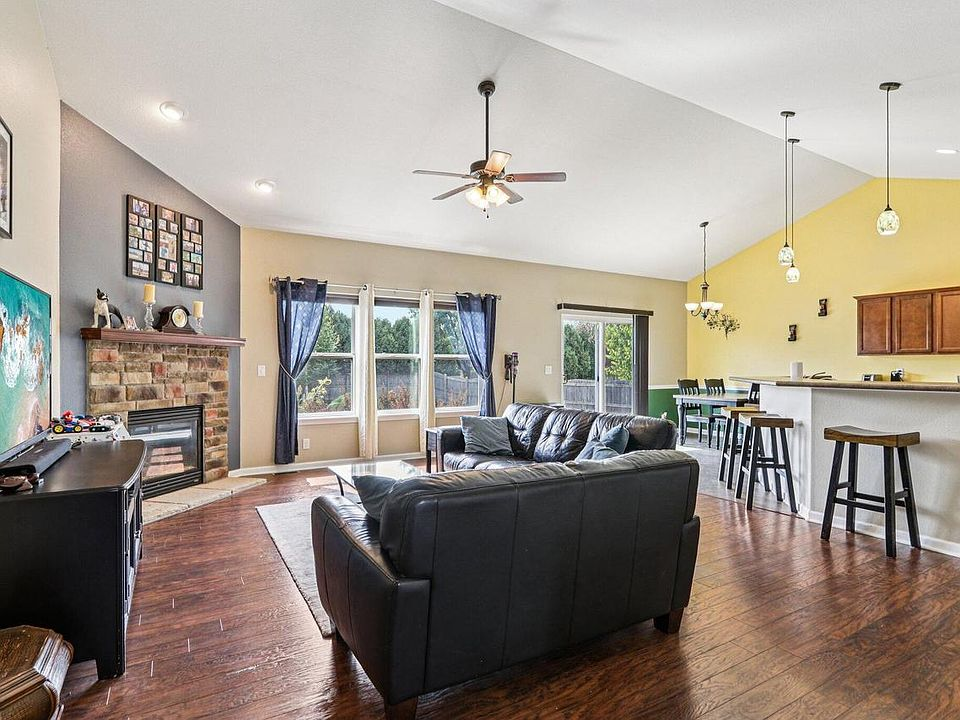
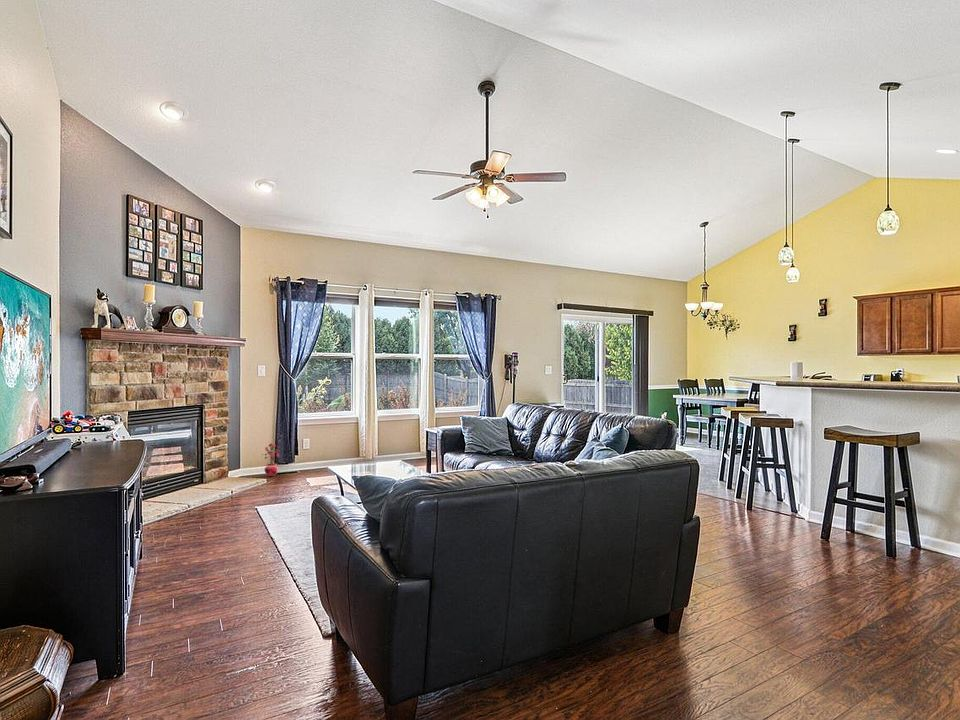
+ potted plant (271, 459)
